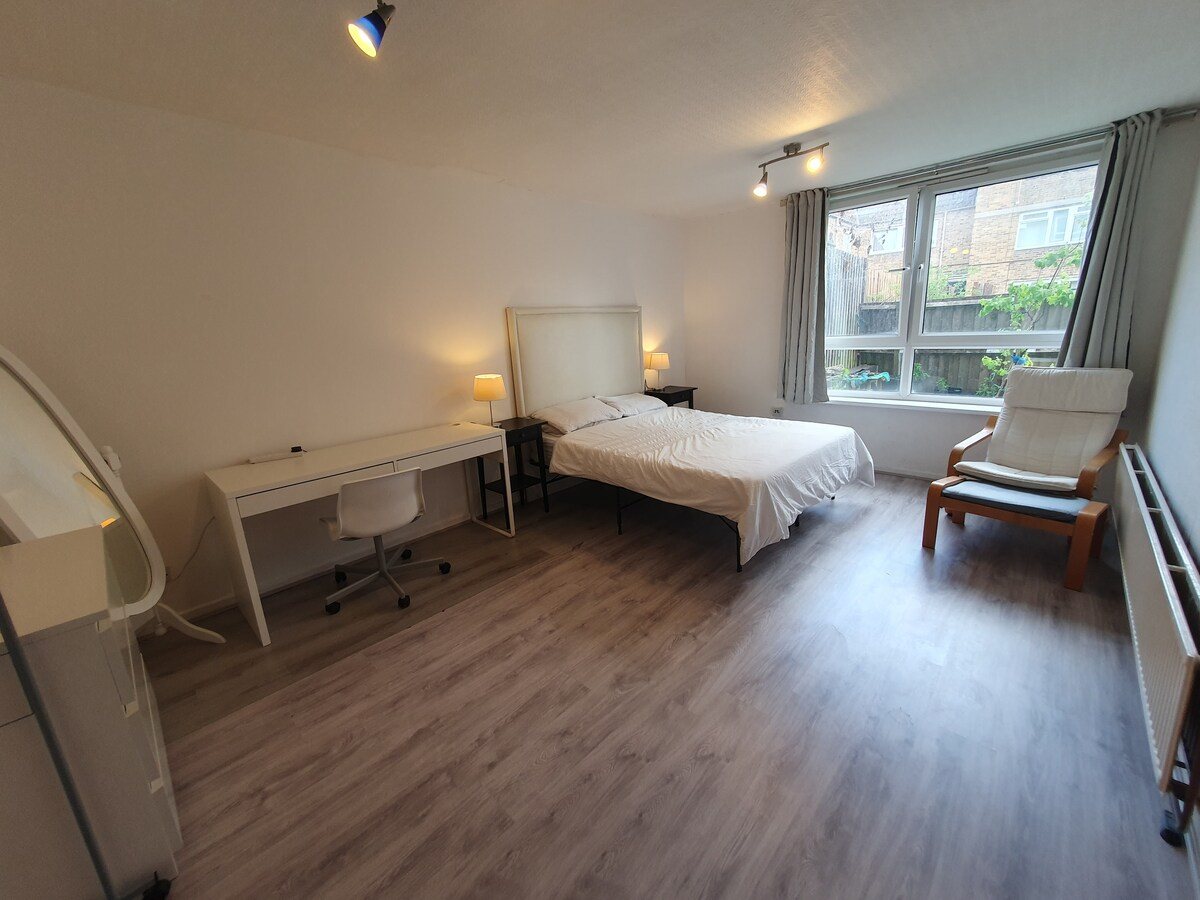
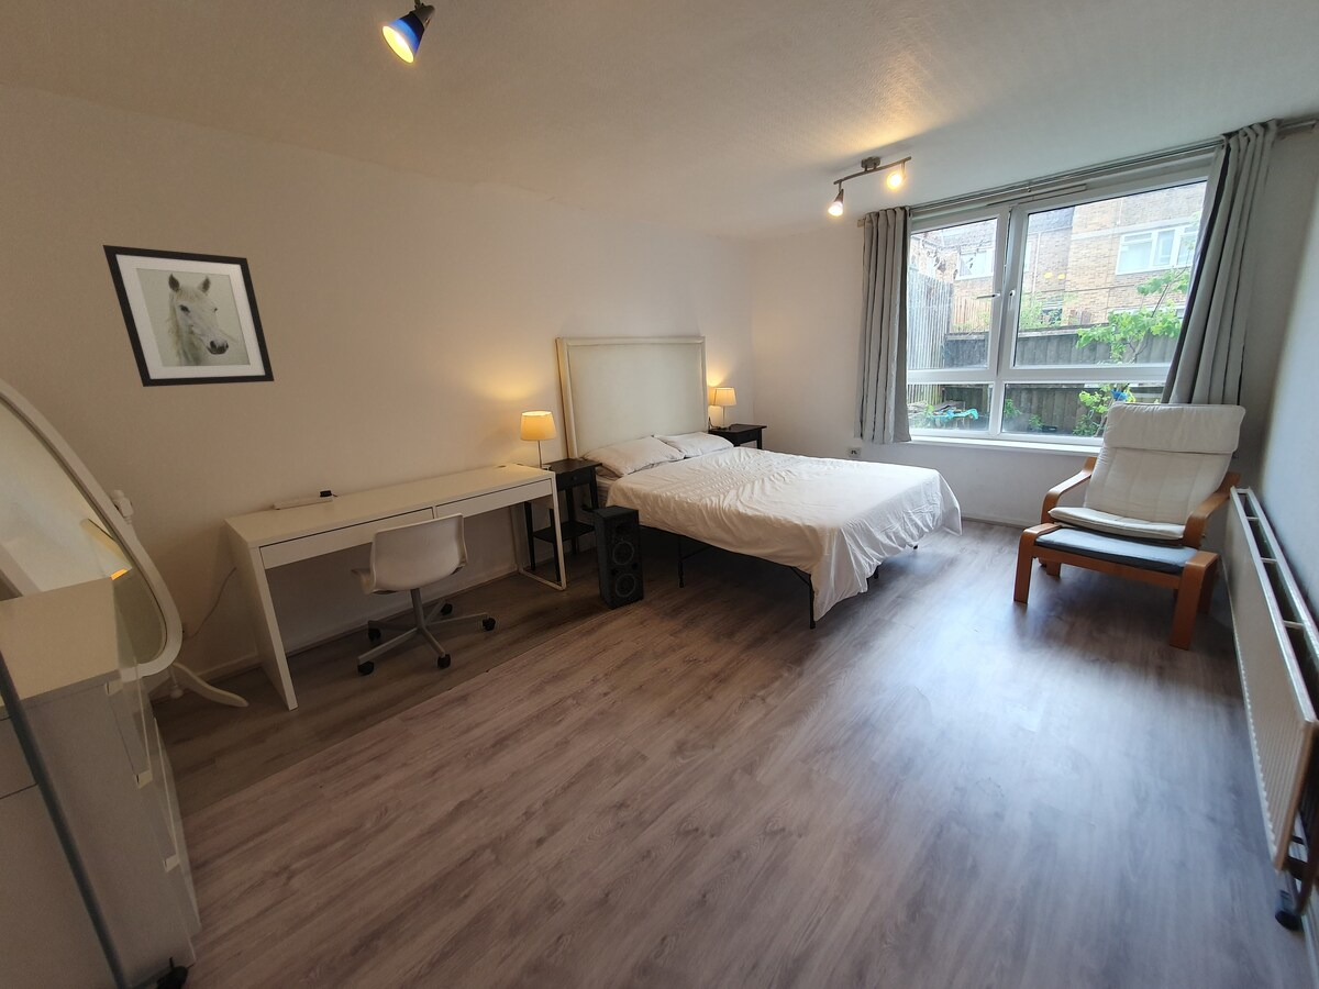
+ speaker (616, 555)
+ wall art (196, 320)
